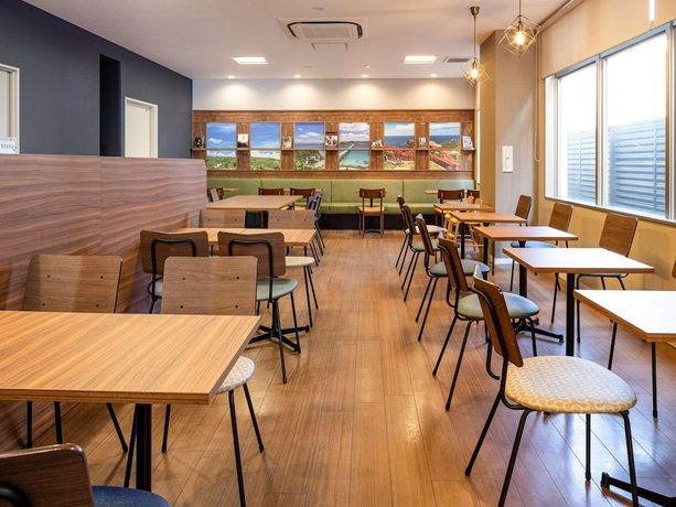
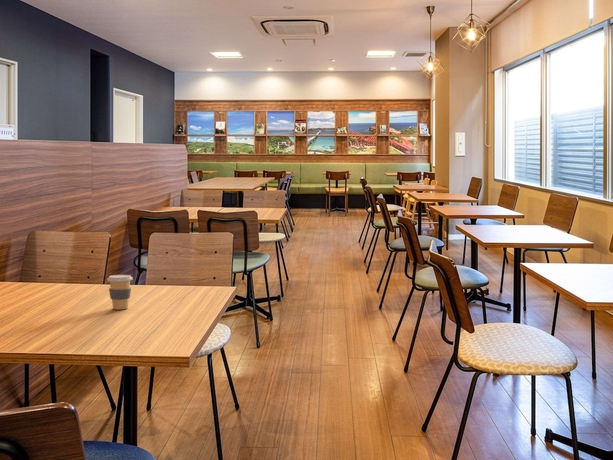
+ coffee cup (120, 292)
